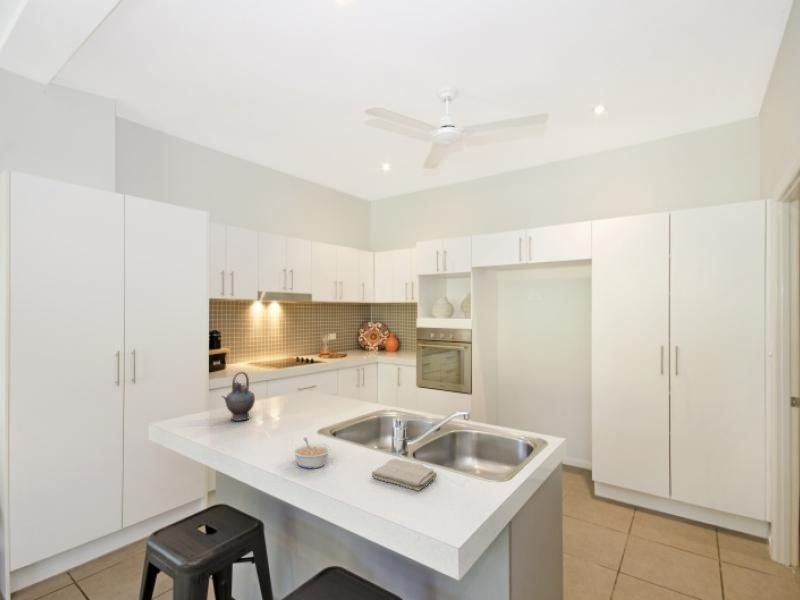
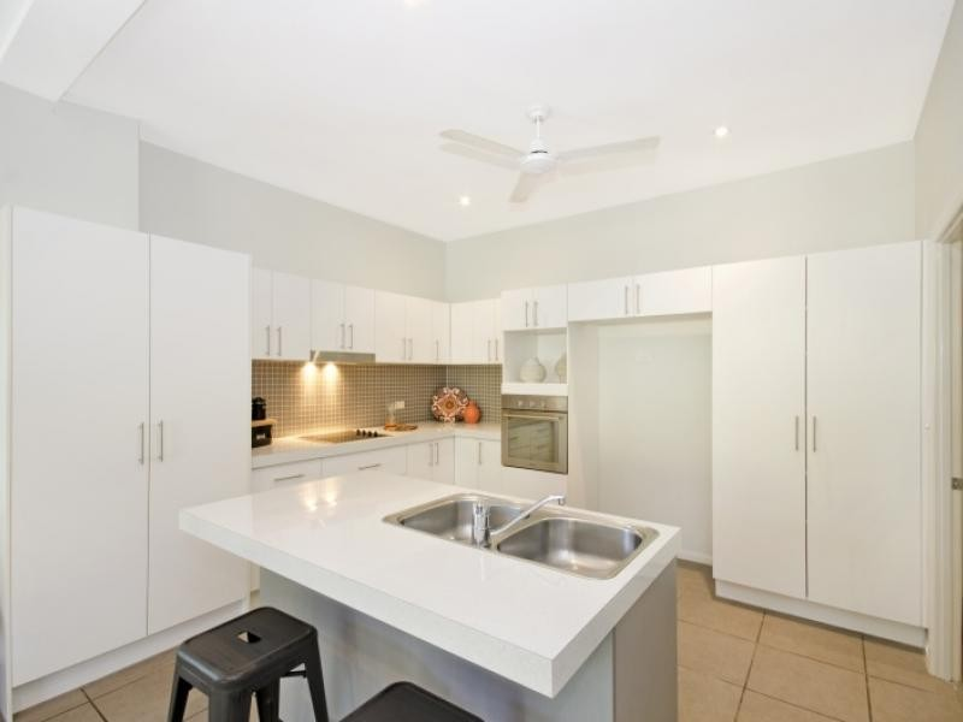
- legume (310, 454)
- washcloth (404, 473)
- teapot (237, 395)
